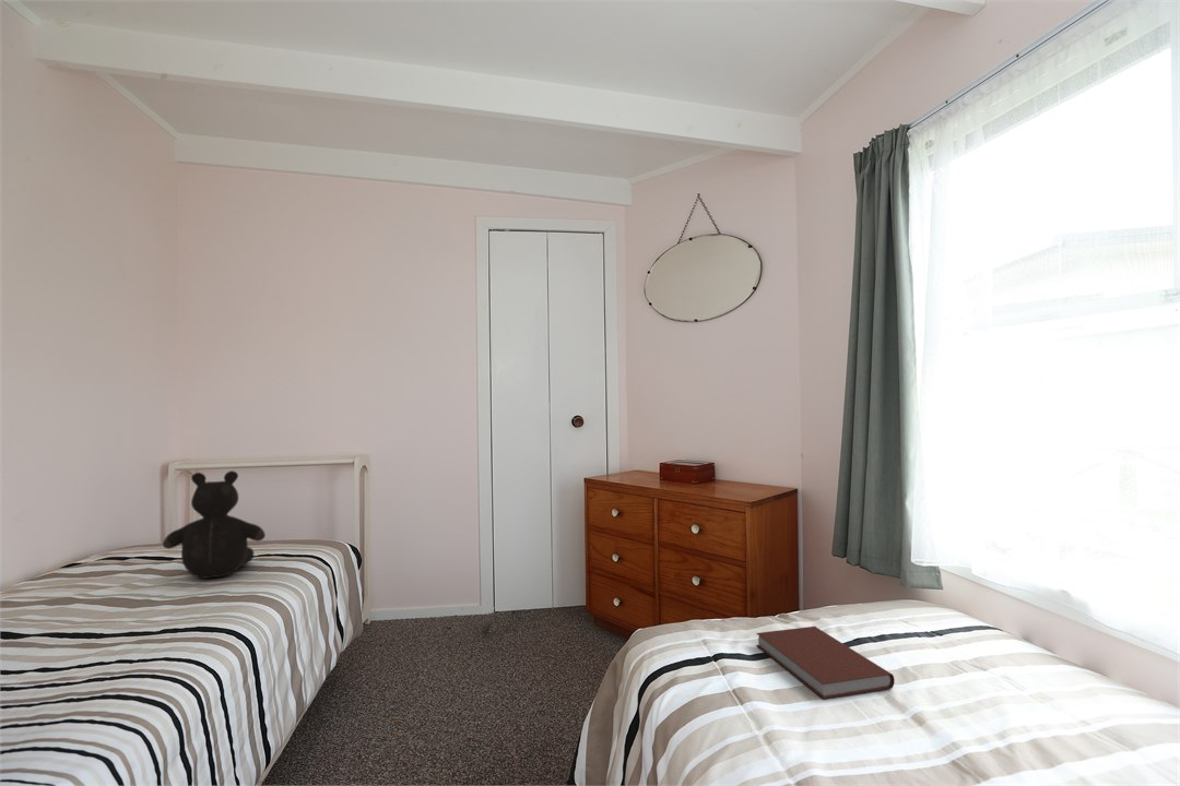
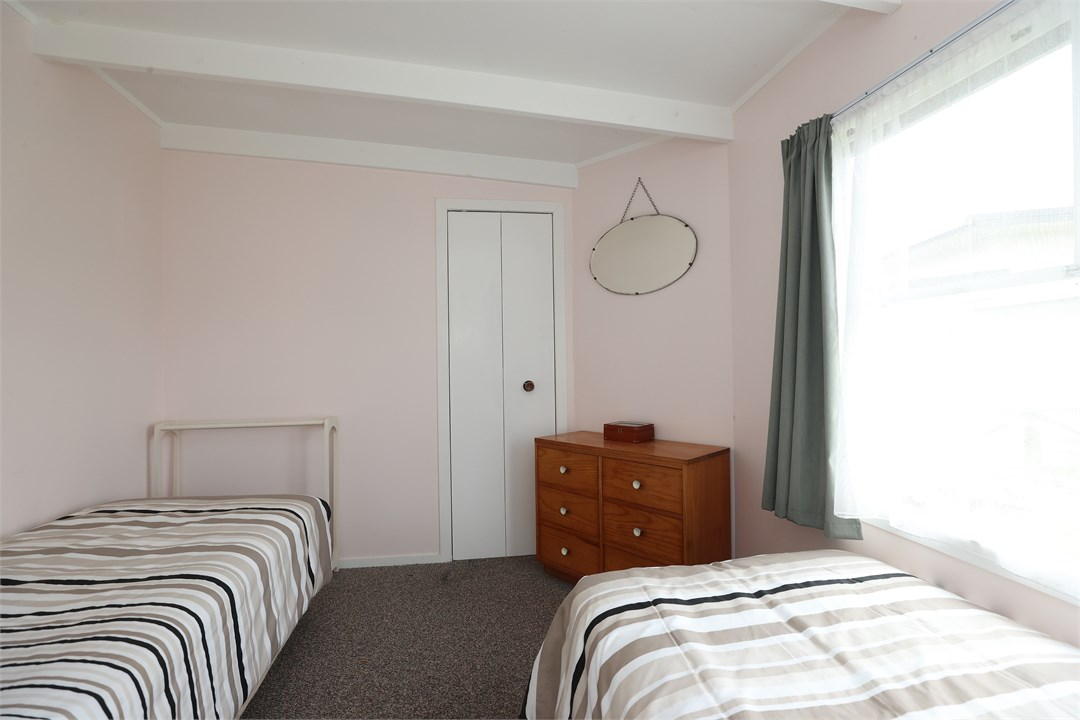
- book (819, 658)
- teddy bear (219, 521)
